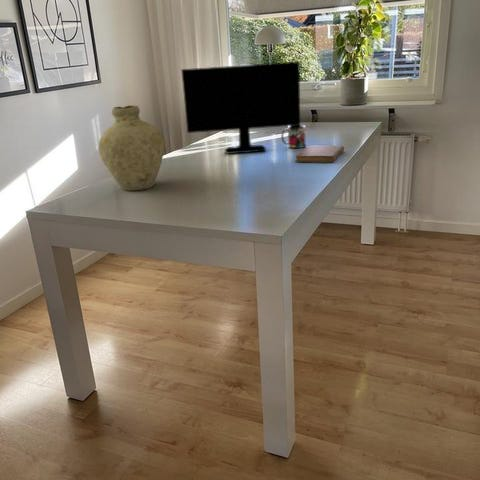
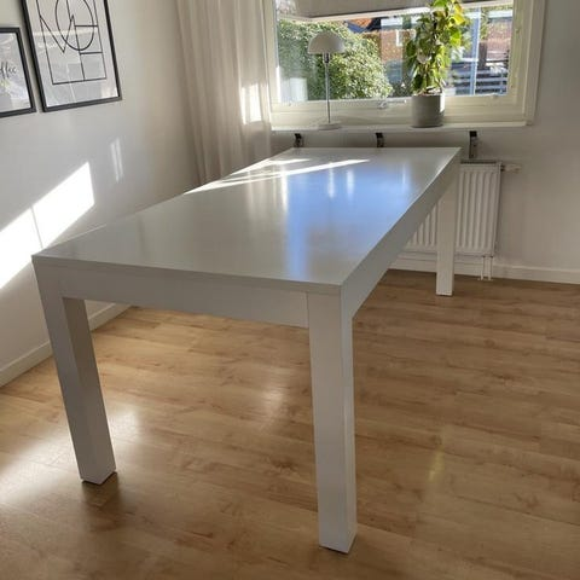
- vase (131, 147)
- monitor (243, 109)
- notebook (320, 153)
- mug (293, 136)
